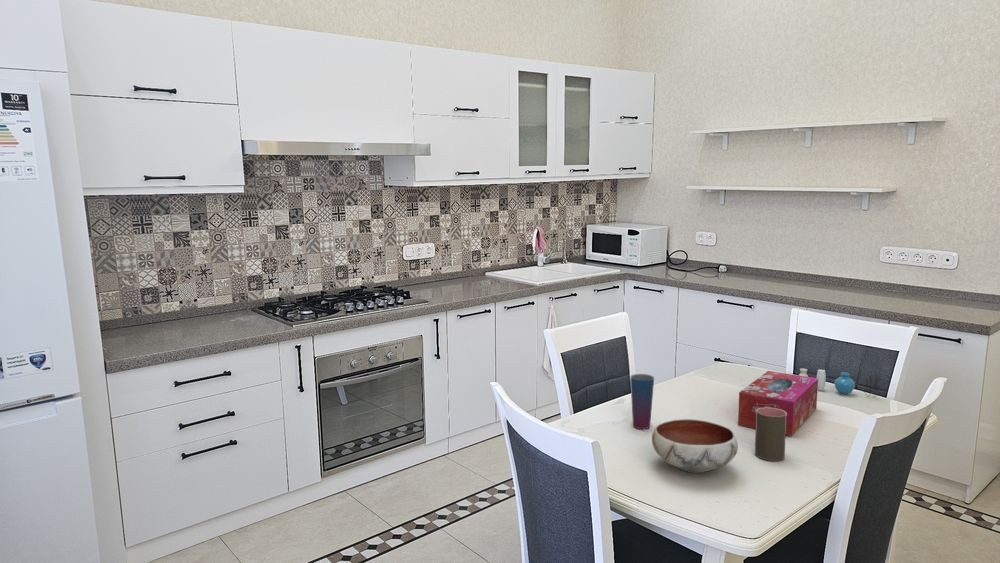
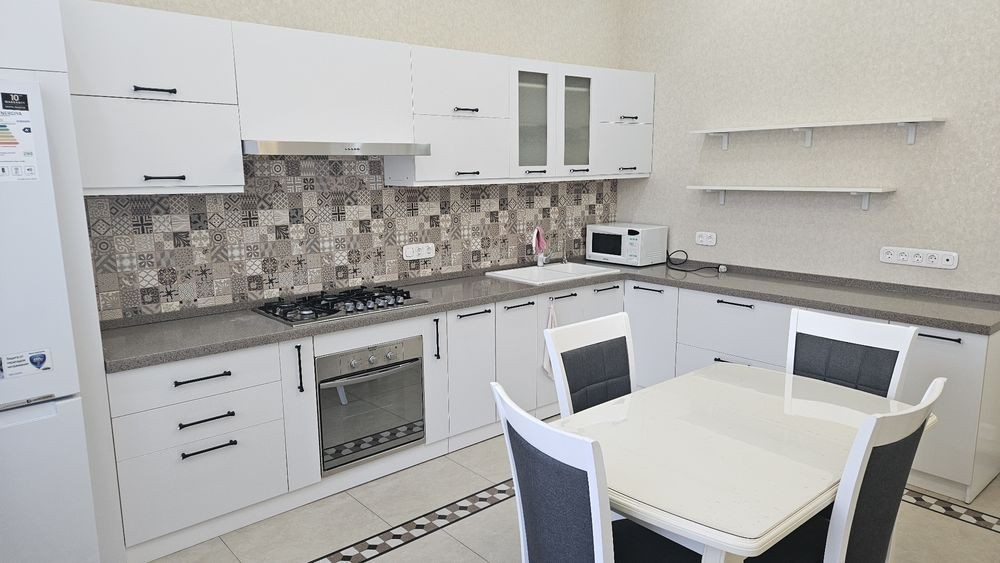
- bowl (694, 449)
- cup (641, 401)
- vase (838, 382)
- cup (770, 433)
- tissue box (779, 400)
